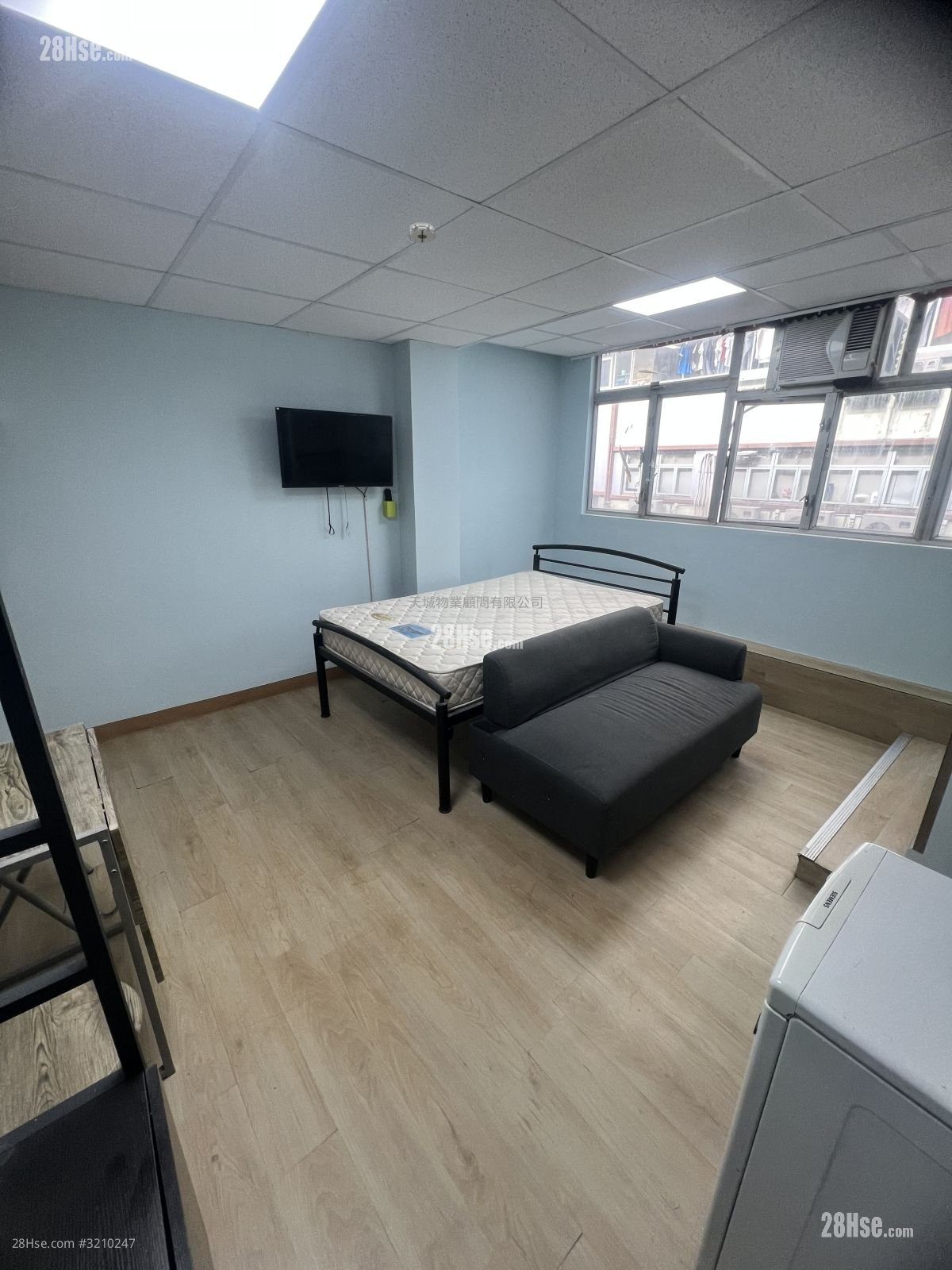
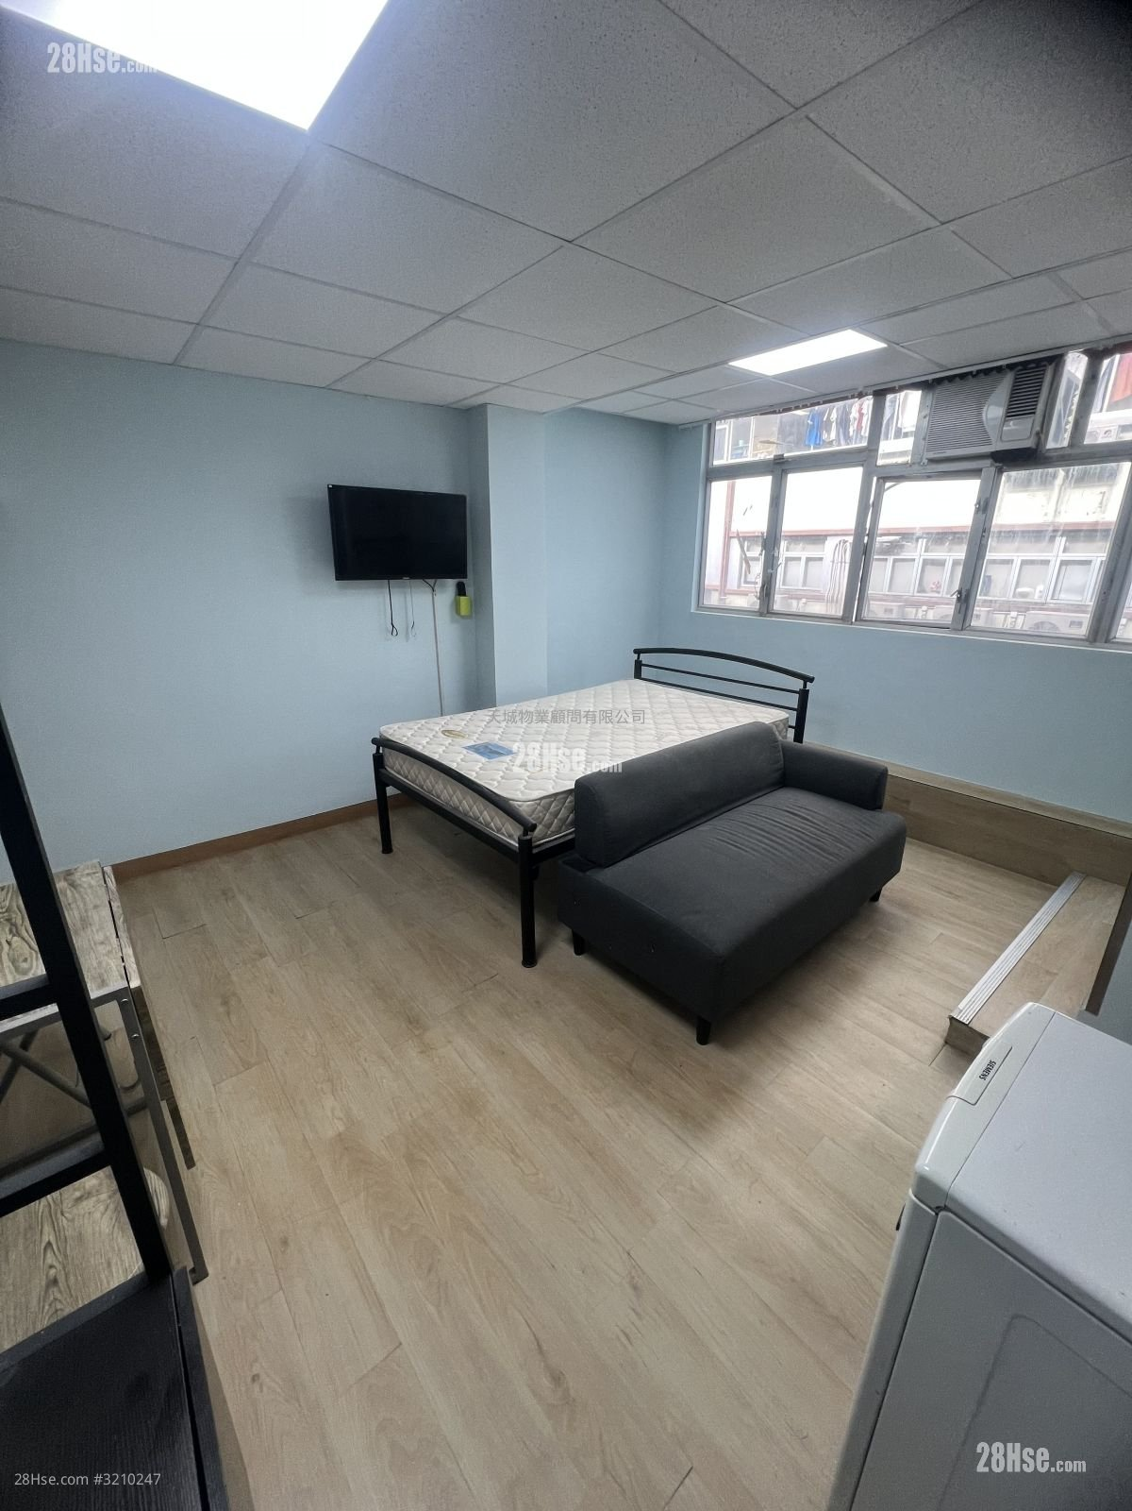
- smoke detector (420, 233)
